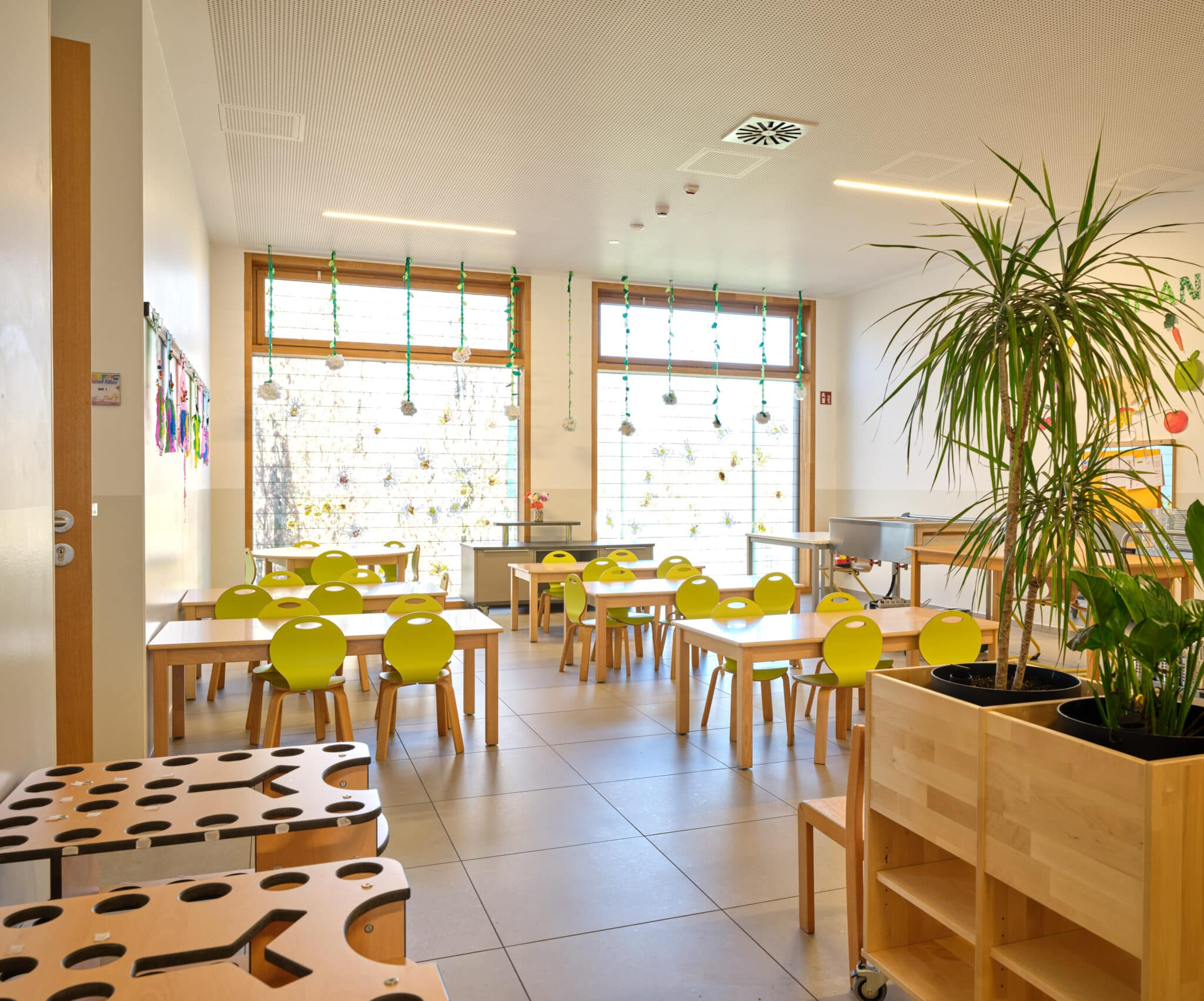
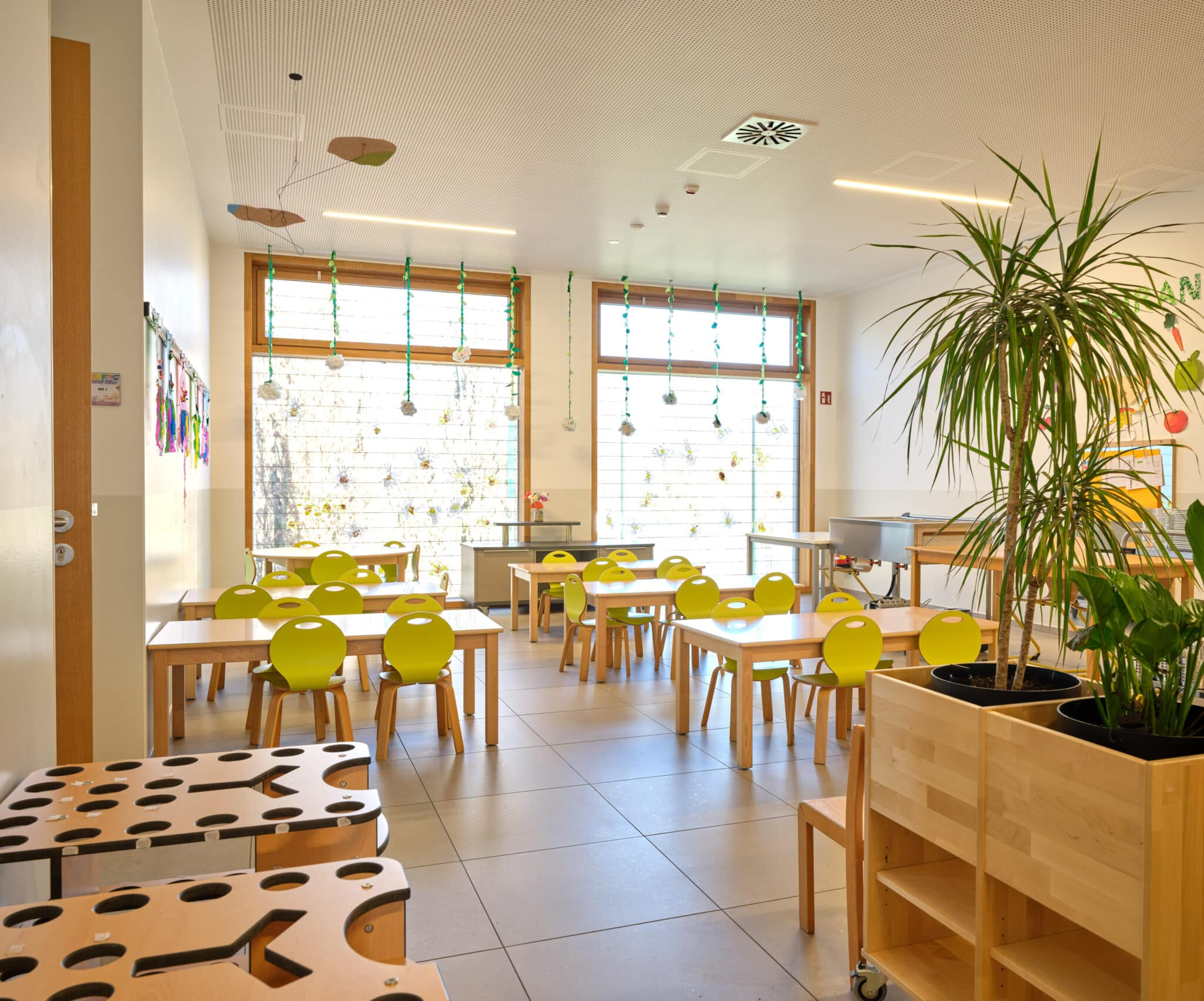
+ ceiling mobile (314, 175)
